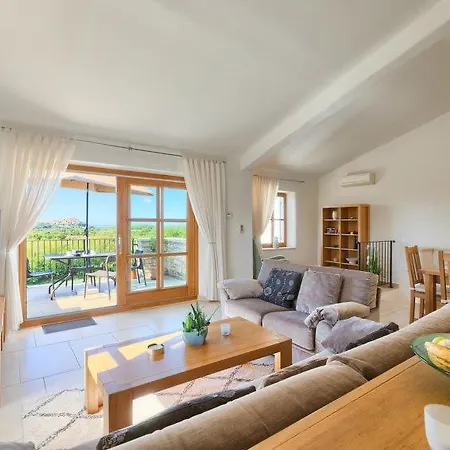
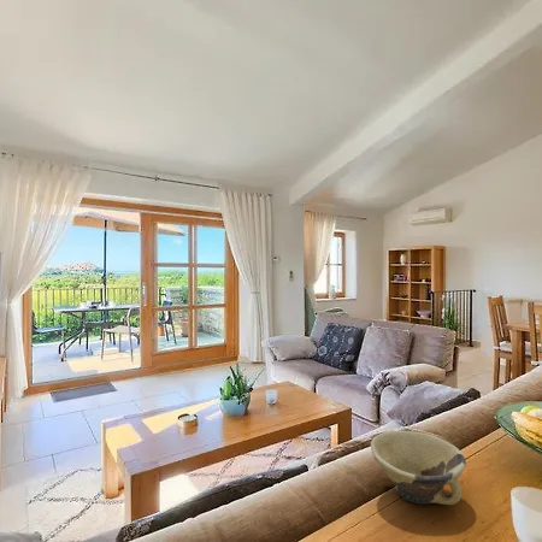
+ bowl (416, 471)
